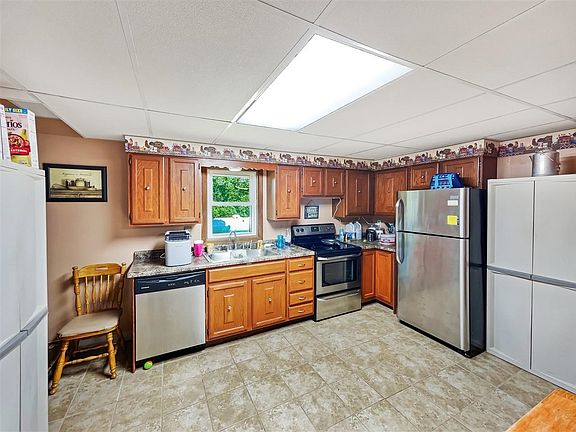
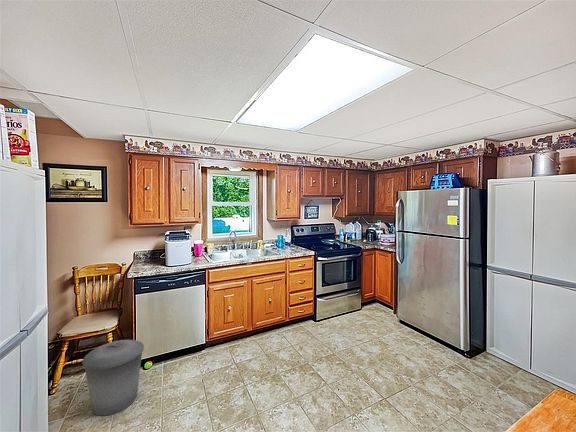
+ trash can (115, 372)
